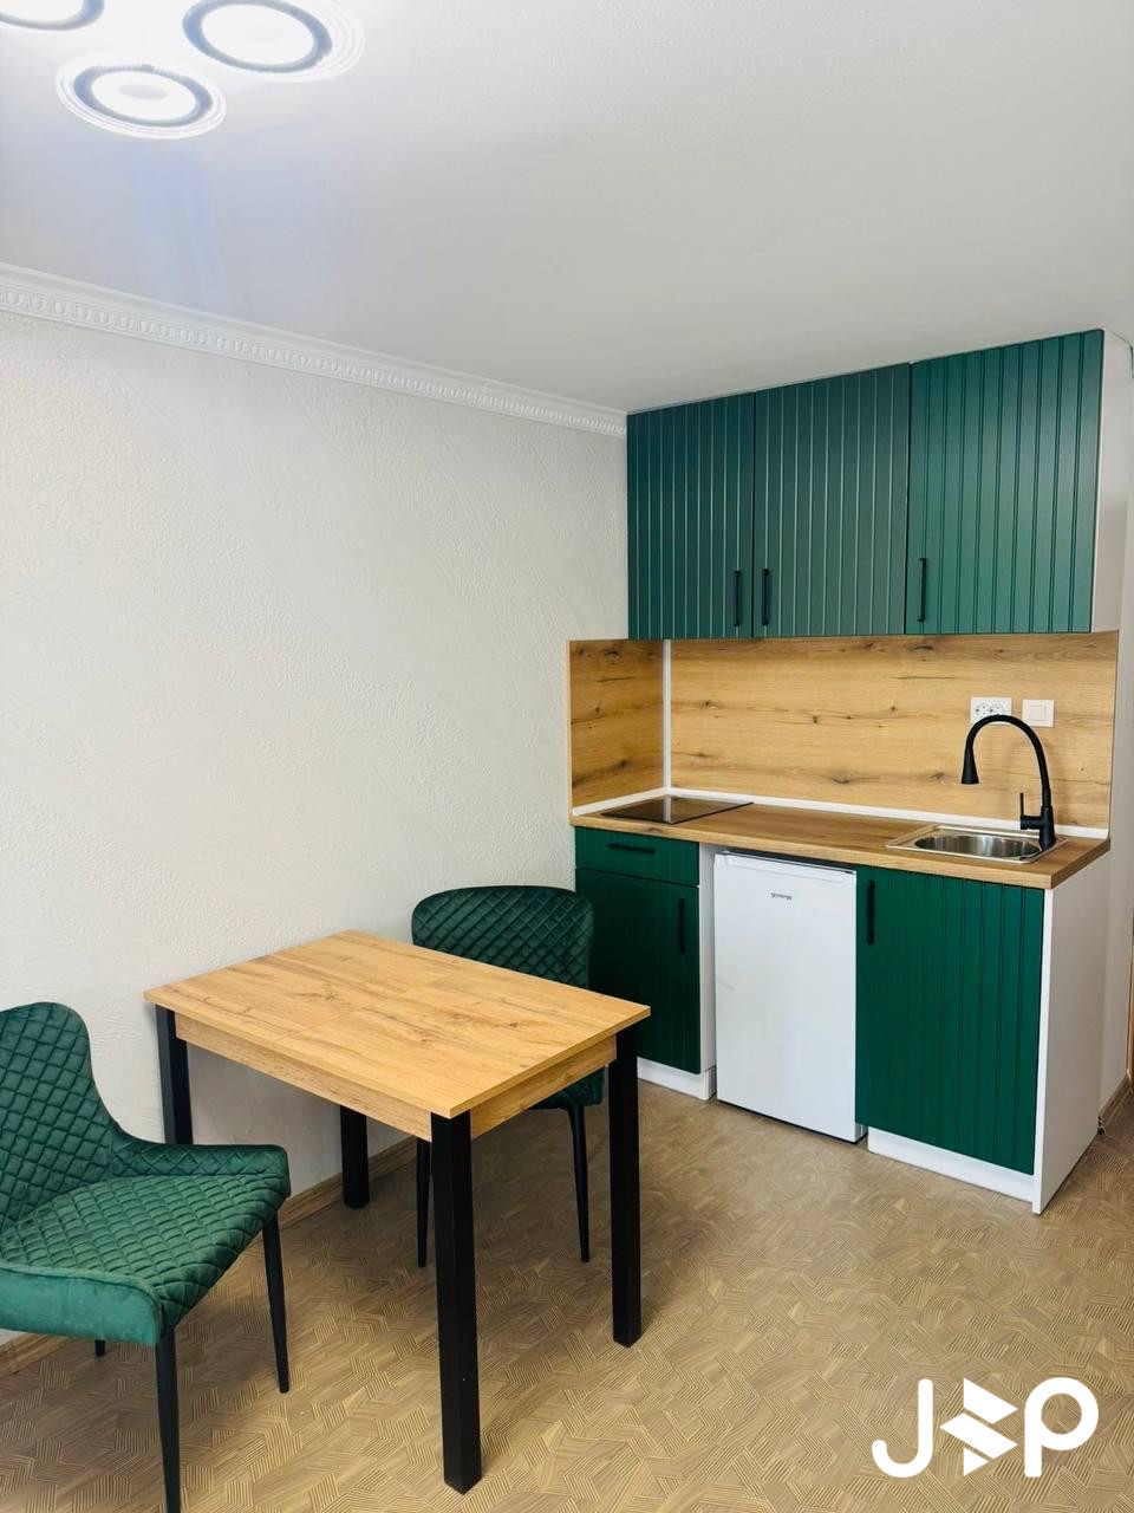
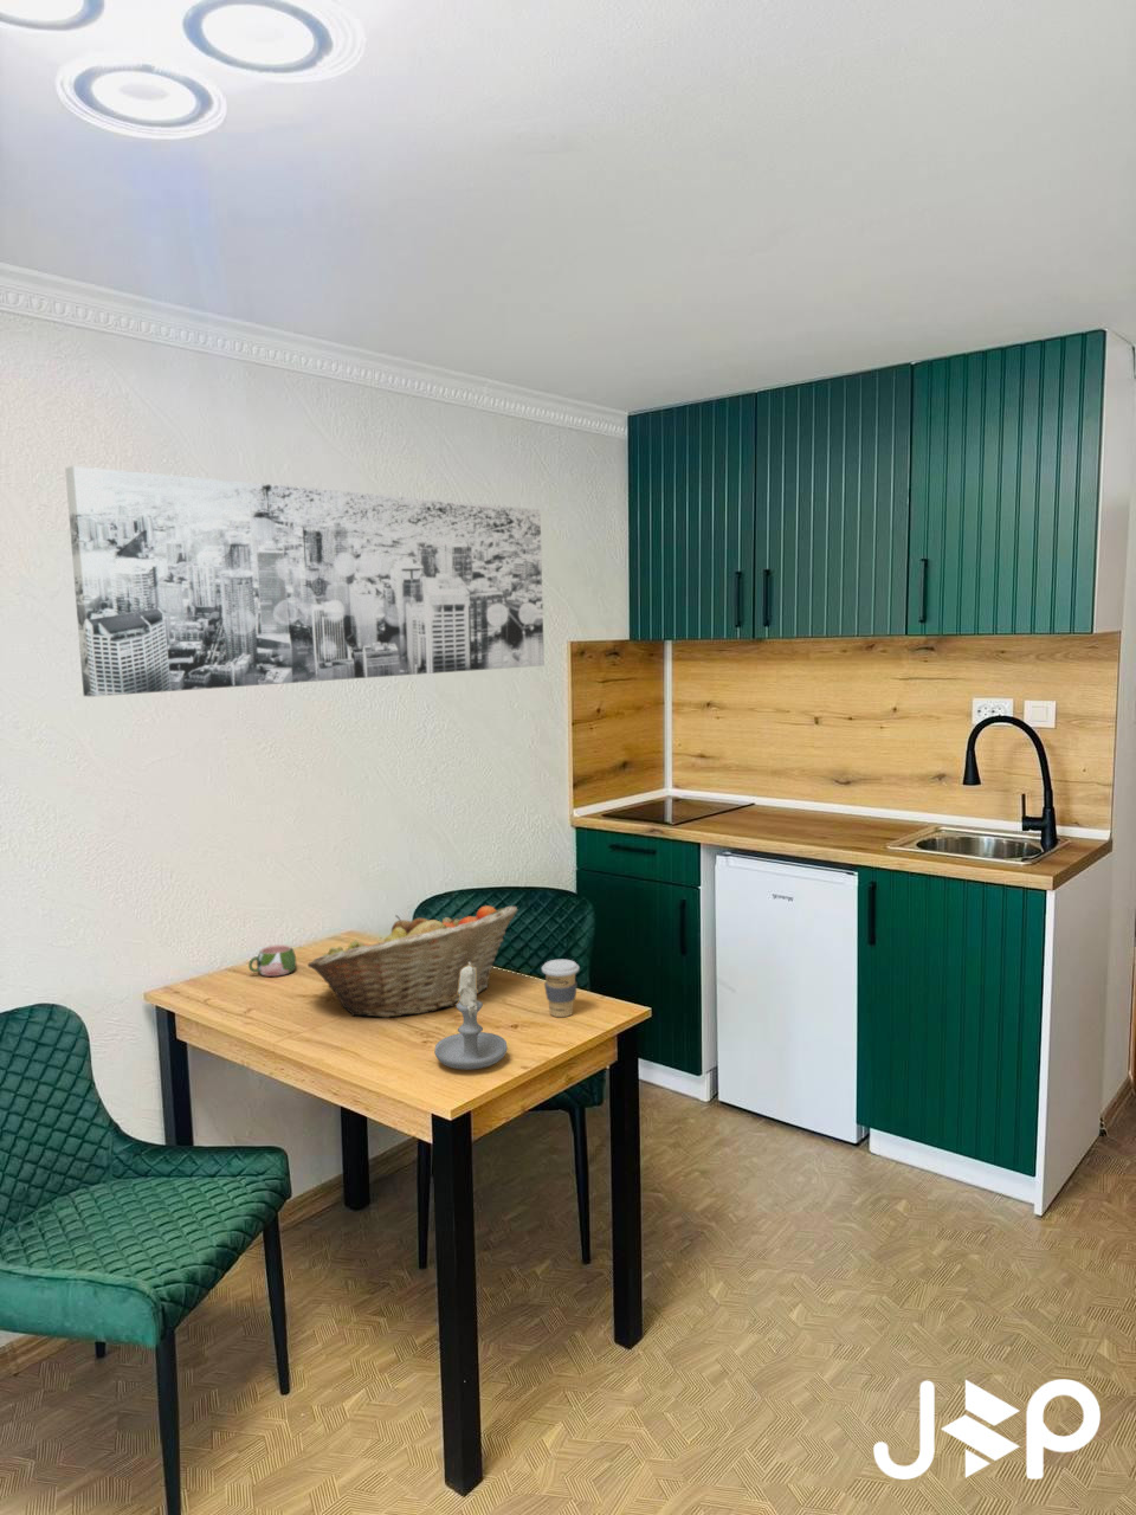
+ mug (271, 961)
+ fruit basket (416, 952)
+ coffee cup (560, 988)
+ wall art (352, 586)
+ candle (469, 1010)
